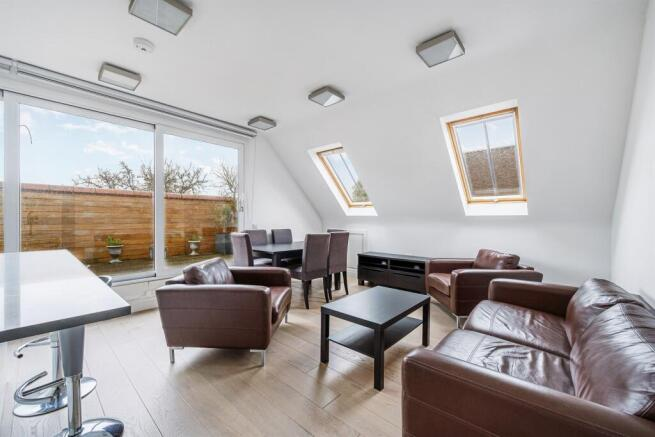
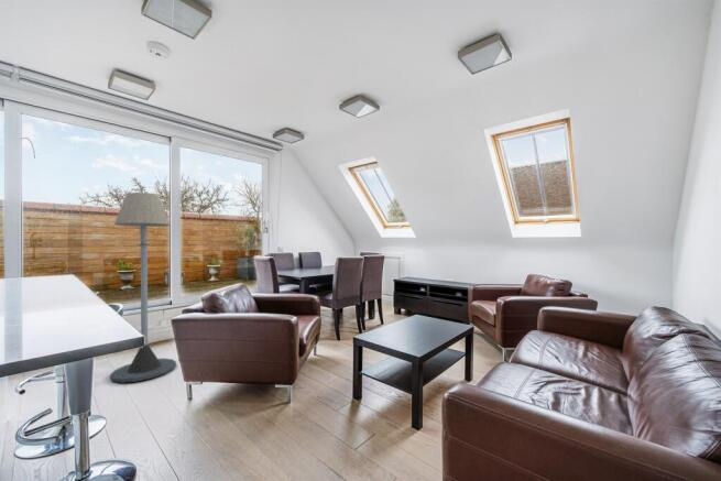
+ floor lamp (143, 282)
